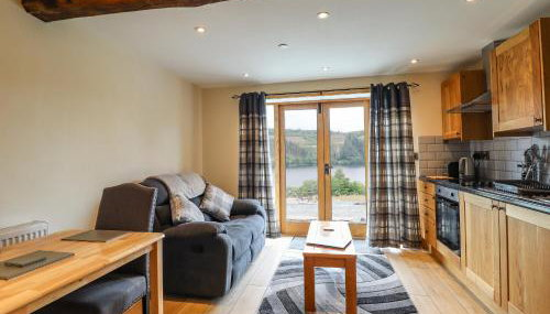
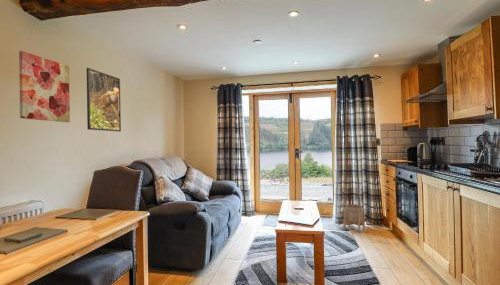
+ planter (354, 217)
+ wall art (46, 89)
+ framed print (105, 102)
